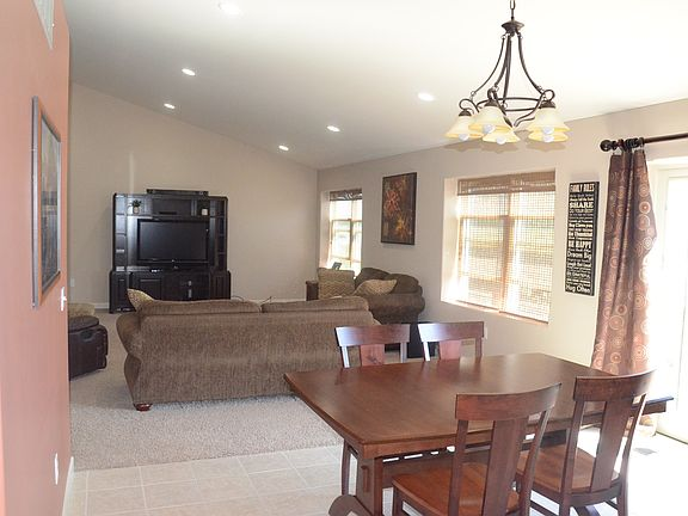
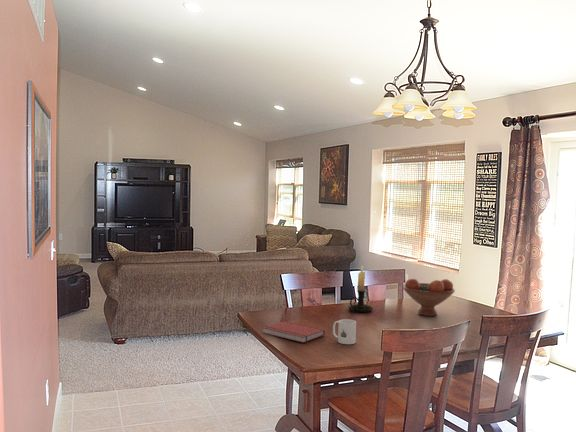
+ candle holder (359, 287)
+ fruit bowl (428, 295)
+ mug (343, 330)
+ book (293, 331)
